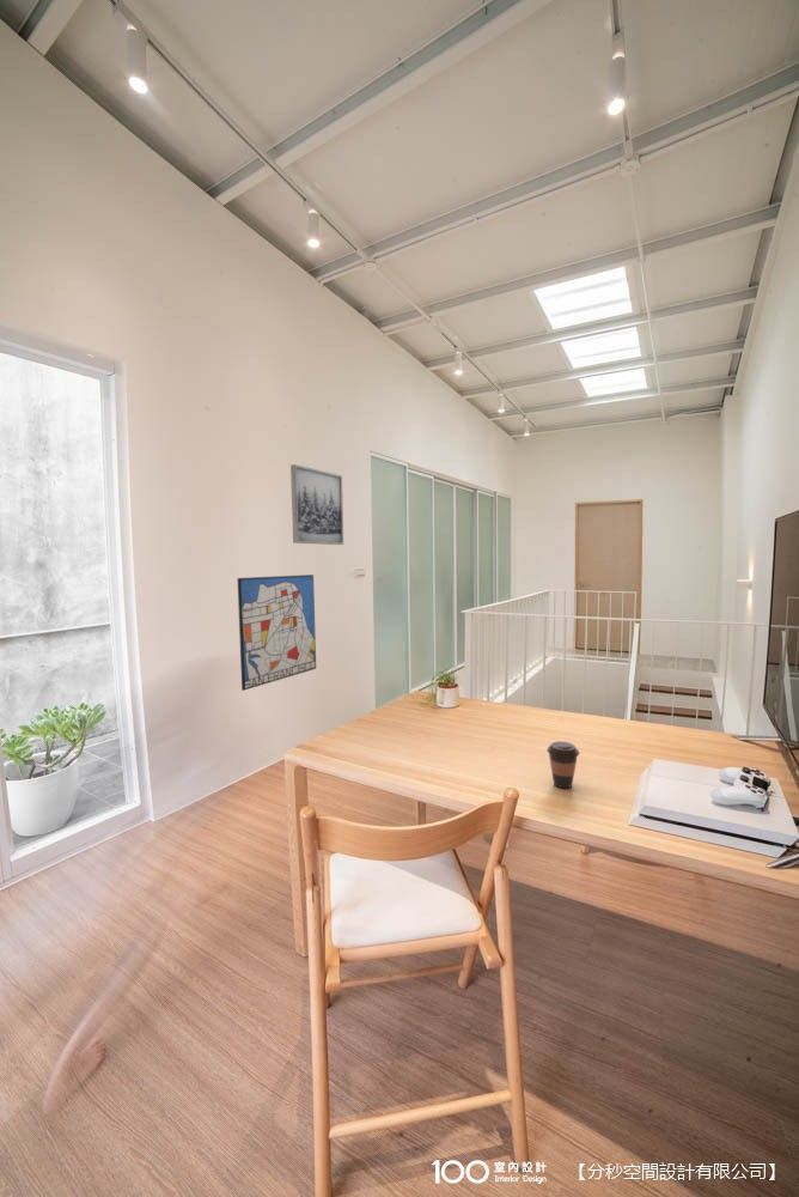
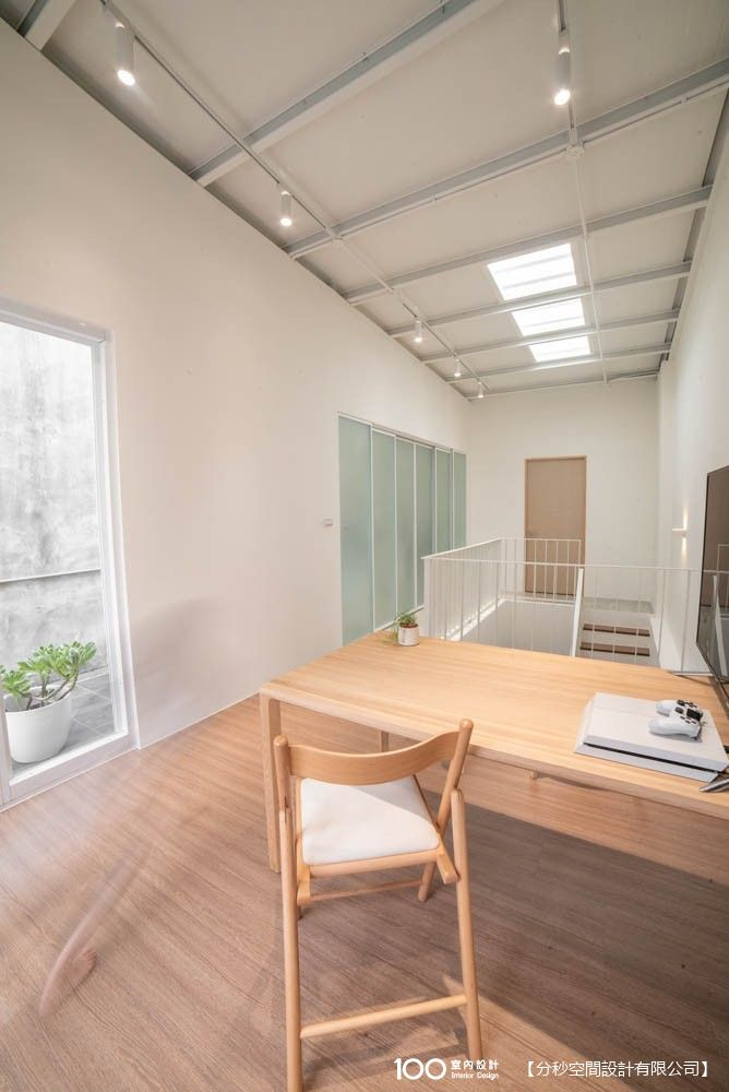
- wall art (318, 506)
- coffee cup (562, 765)
- wall art (280, 627)
